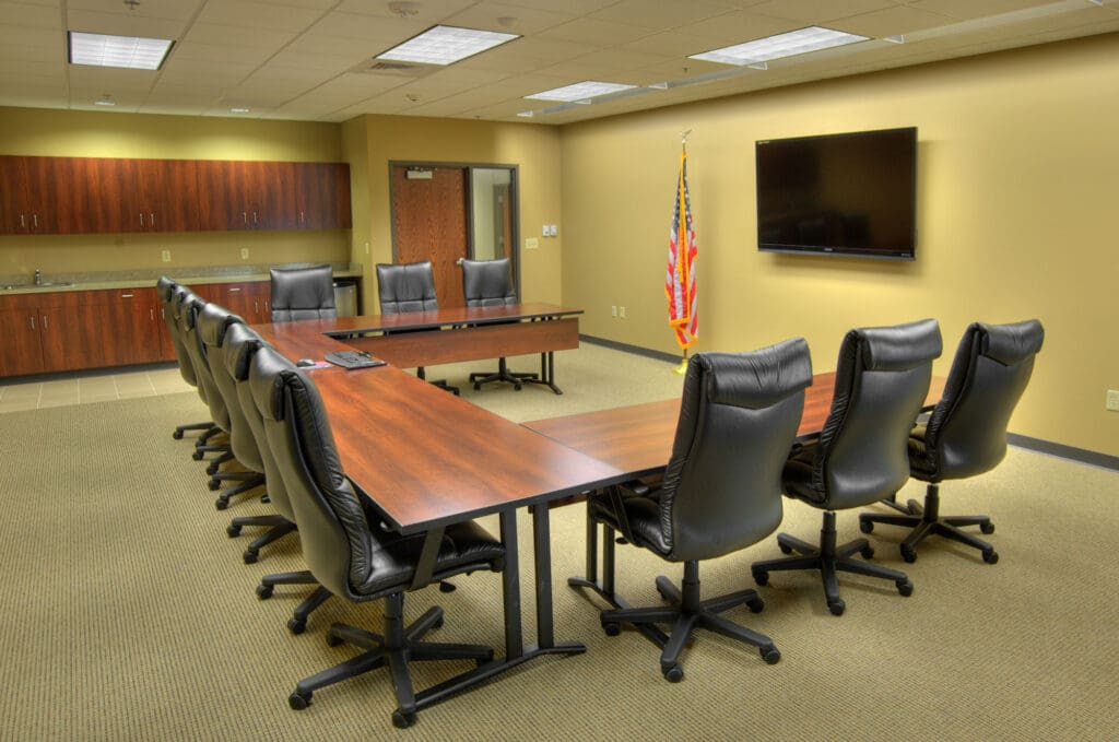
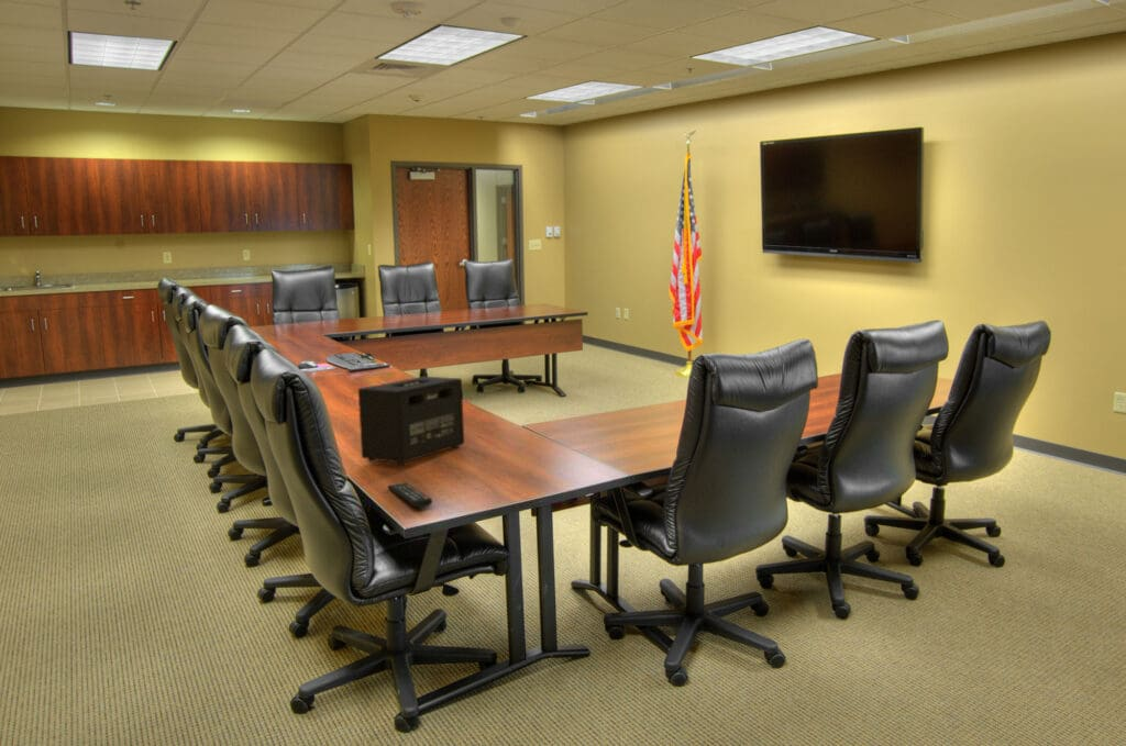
+ remote control (409, 494)
+ speaker (412, 419)
